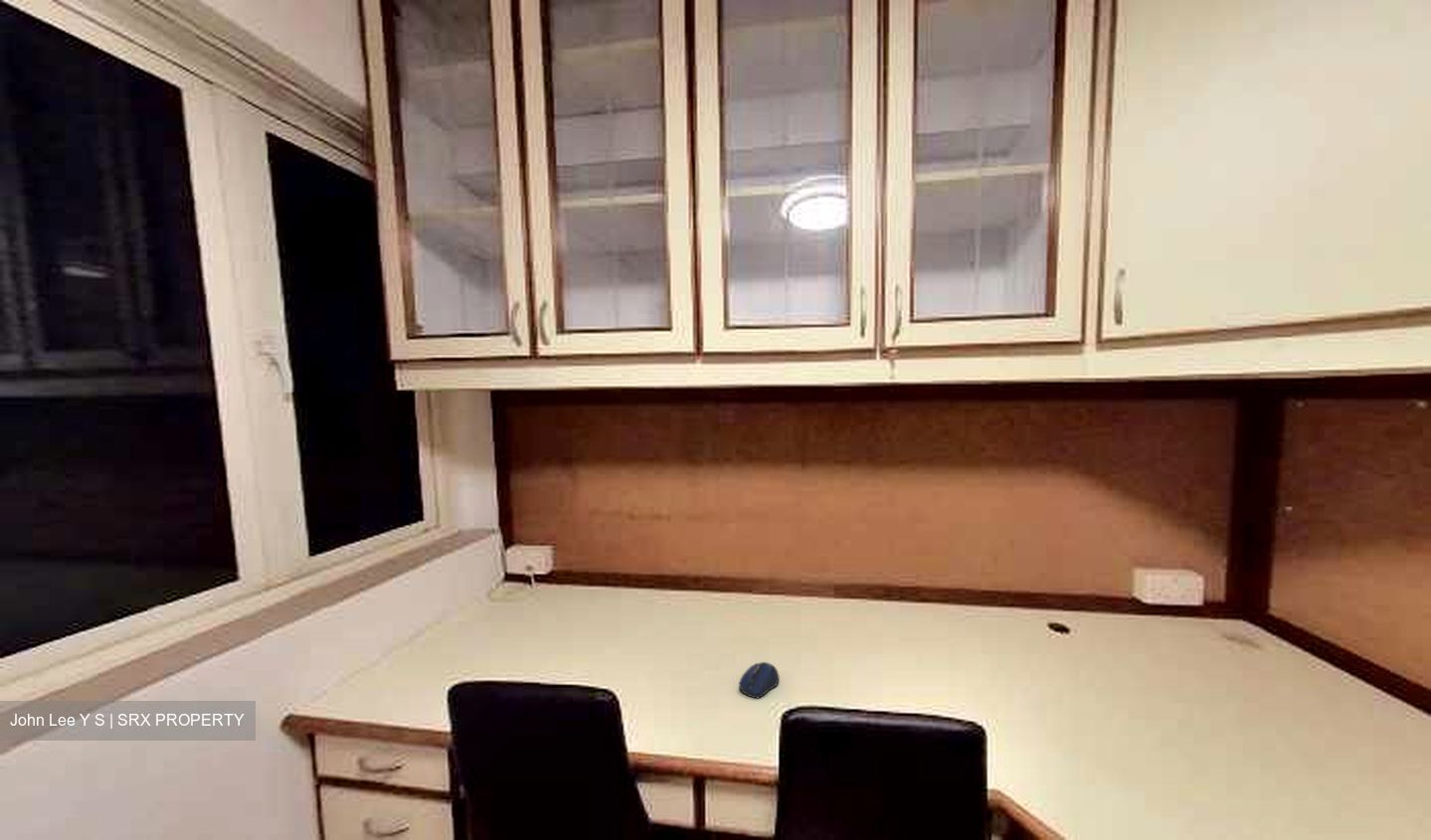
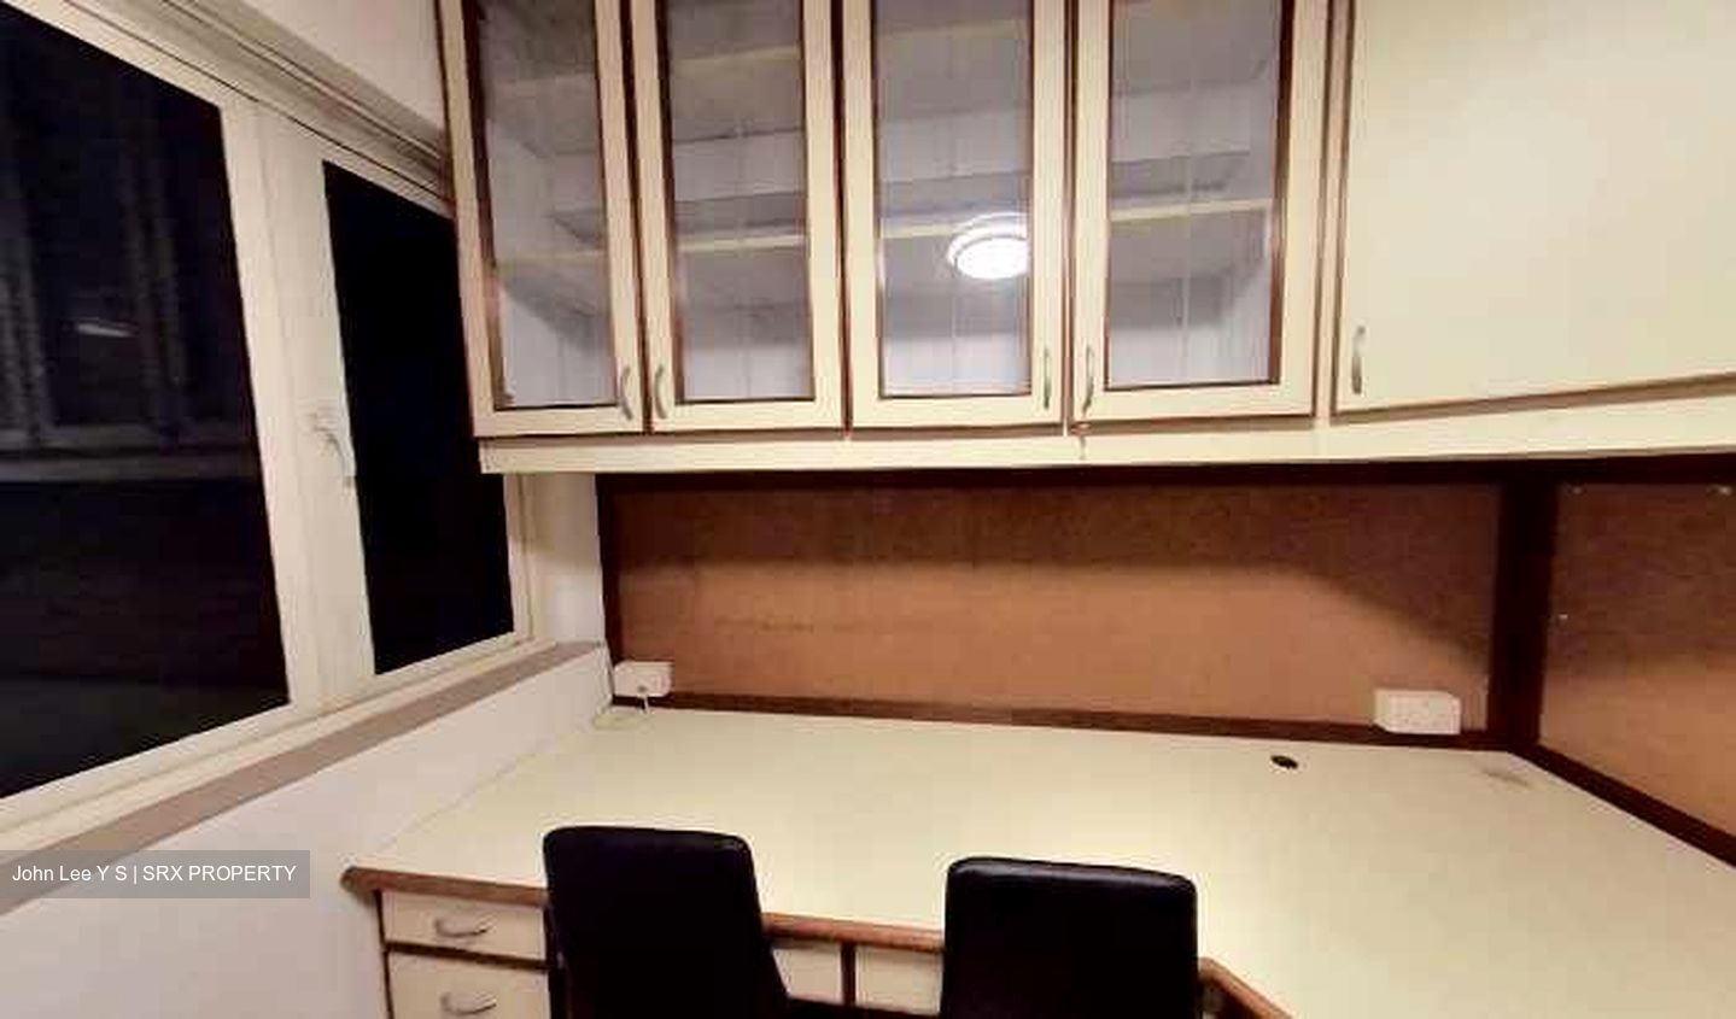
- computer mouse (759, 674)
